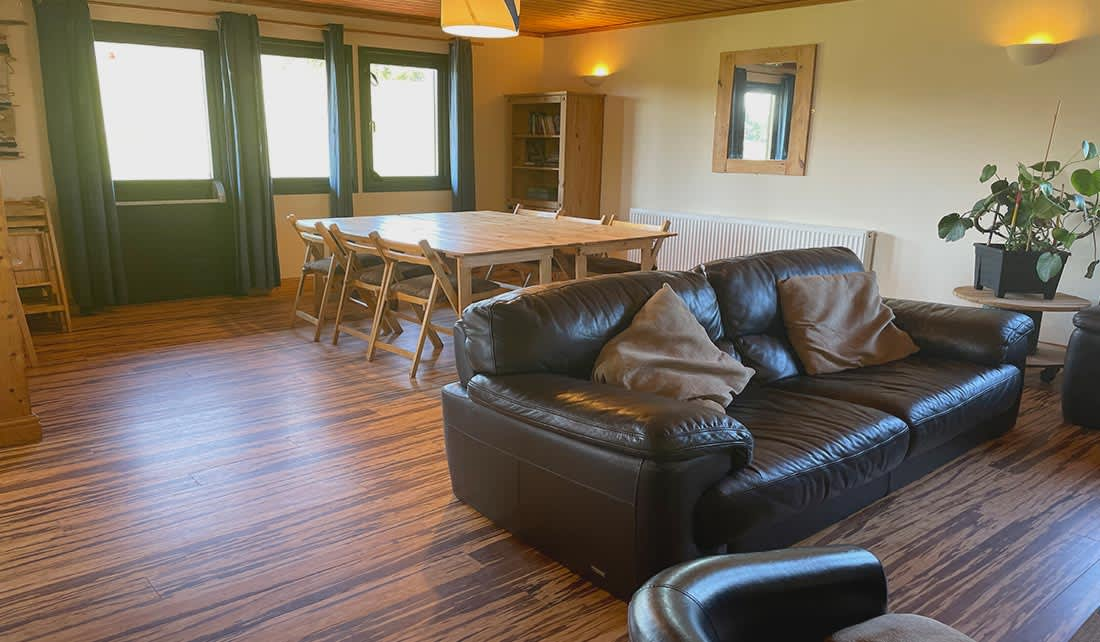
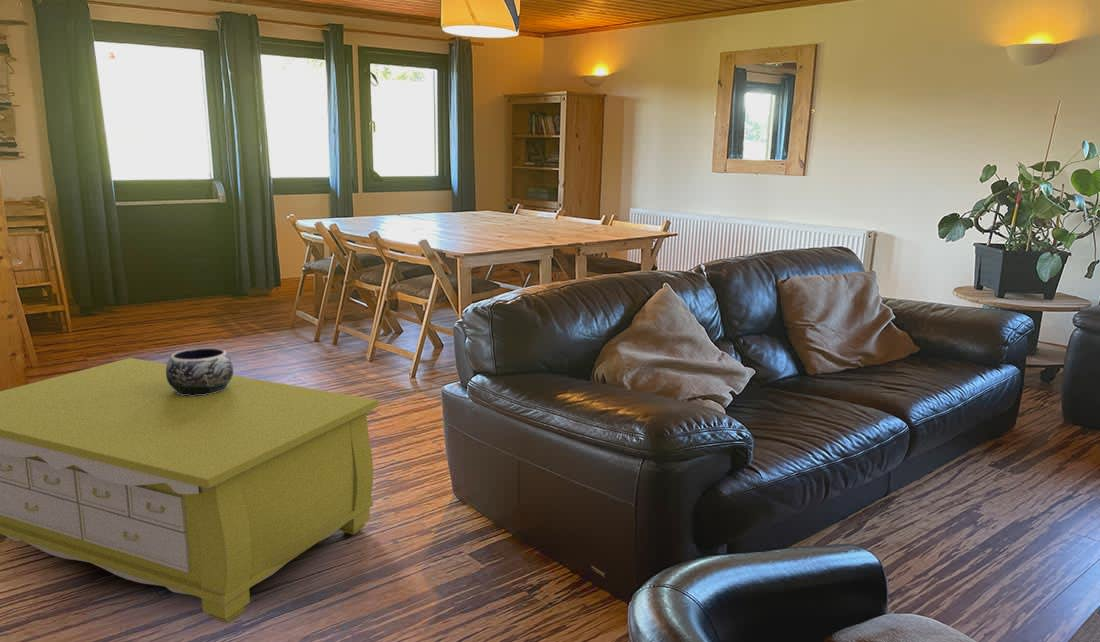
+ coffee table (166, 474)
+ decorative bowl (200, 370)
